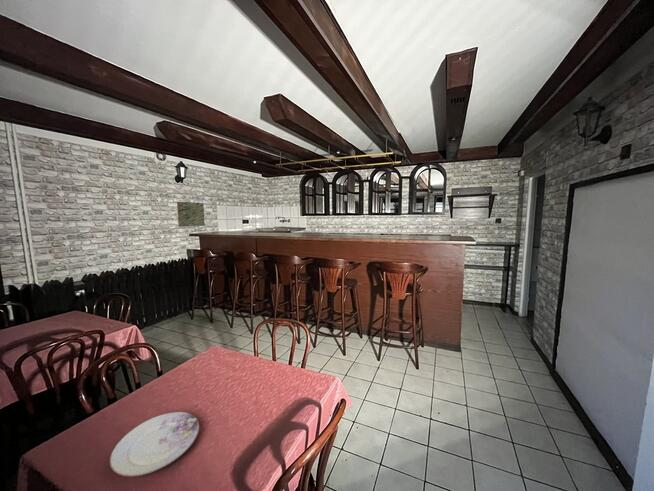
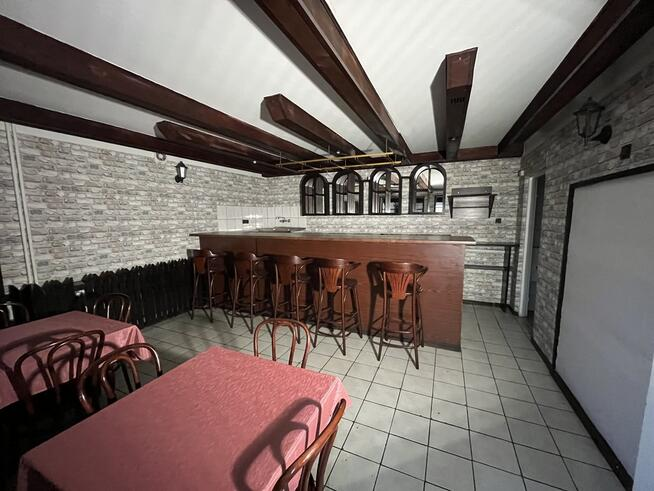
- wall art (191, 214)
- plate (158, 442)
